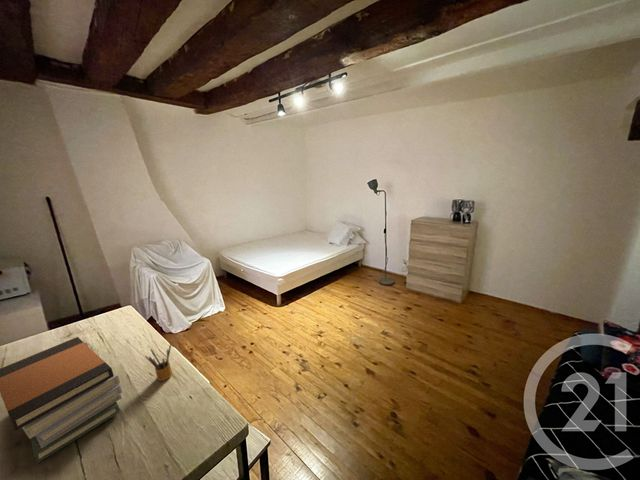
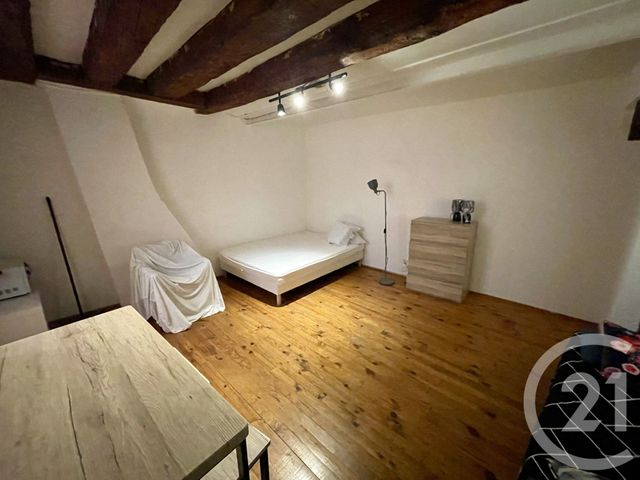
- pencil box (162, 362)
- book stack (62, 390)
